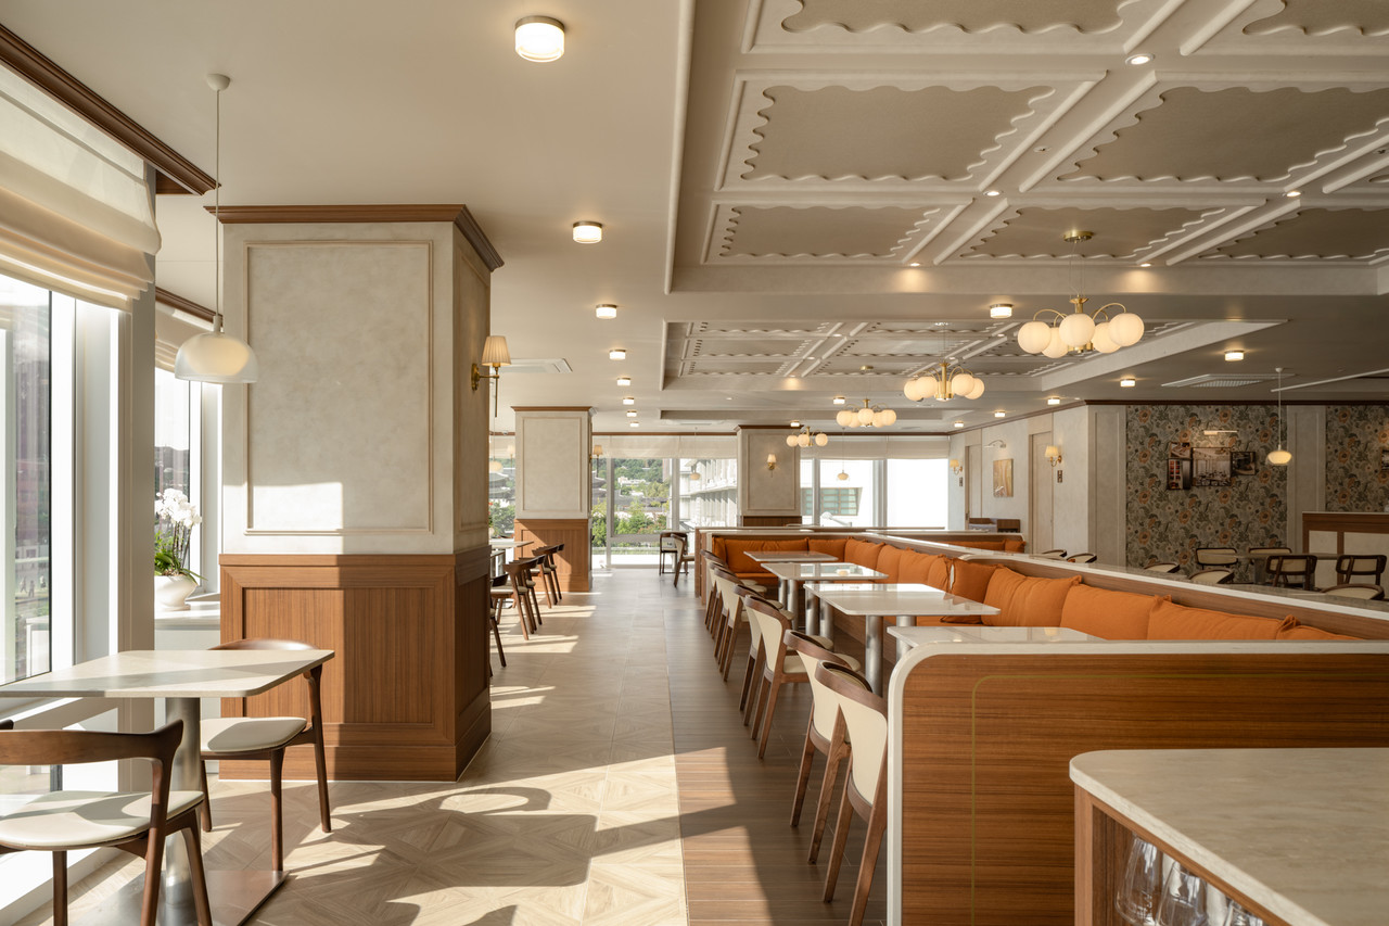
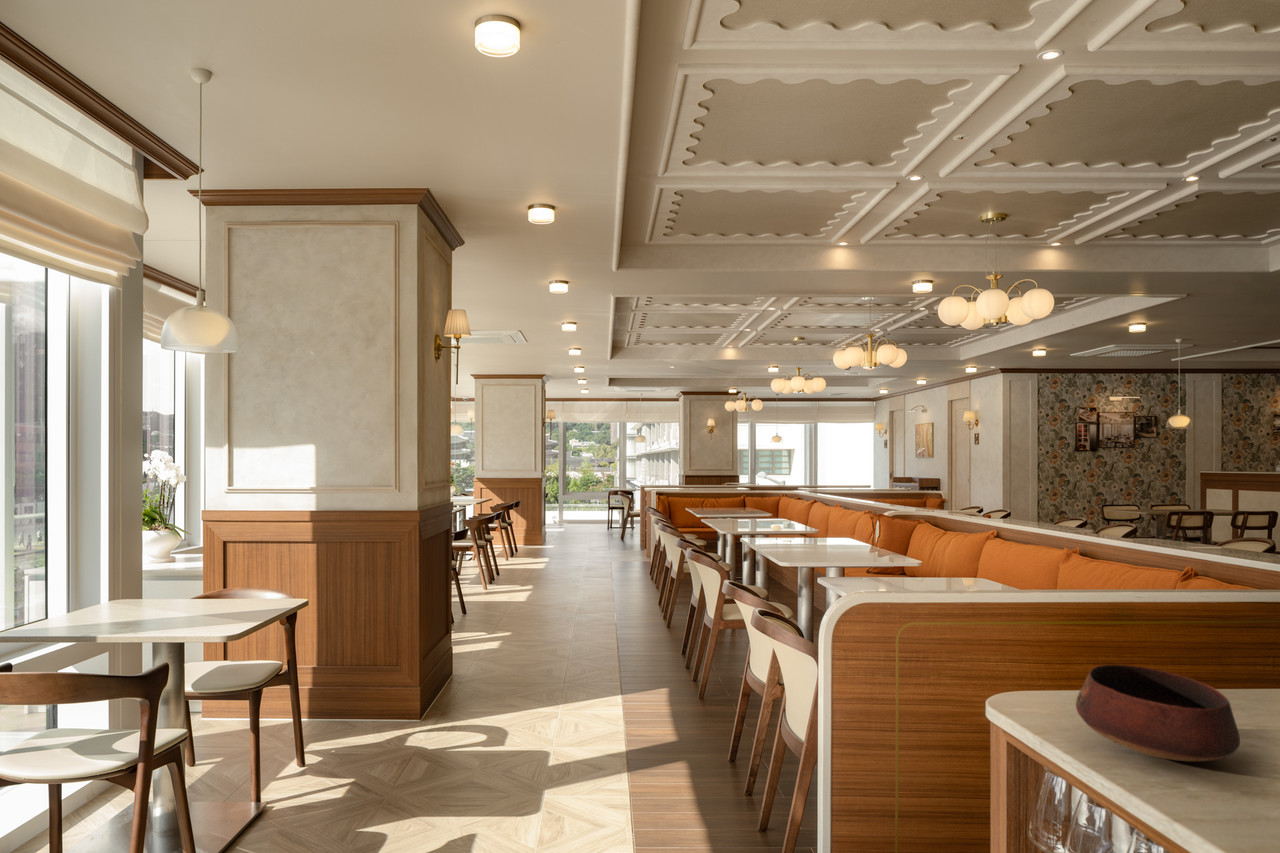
+ bowl (1154, 715)
